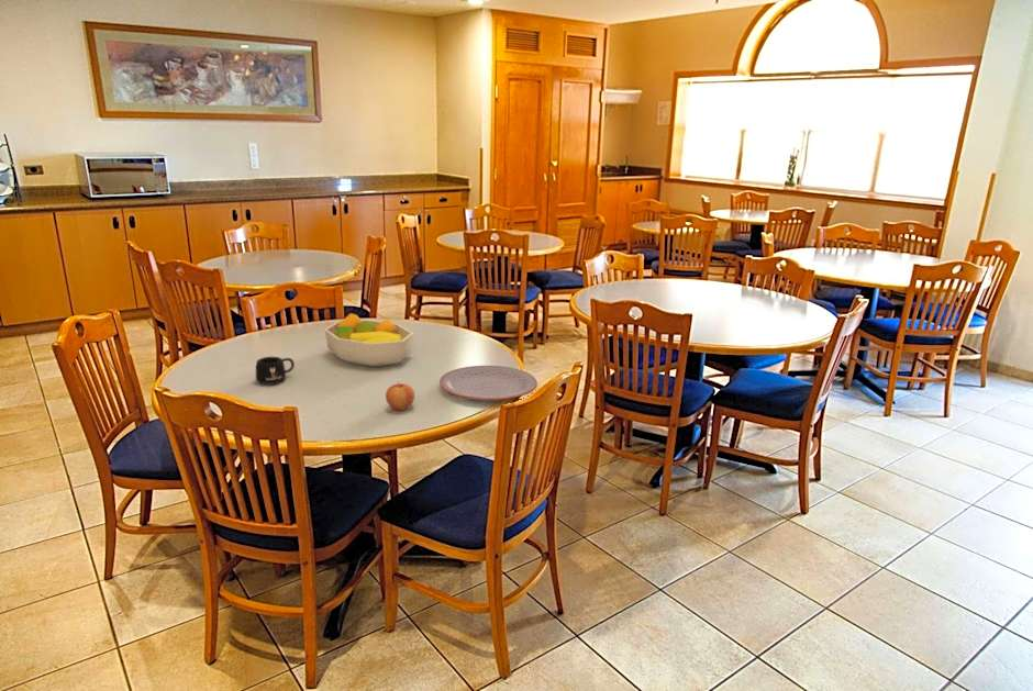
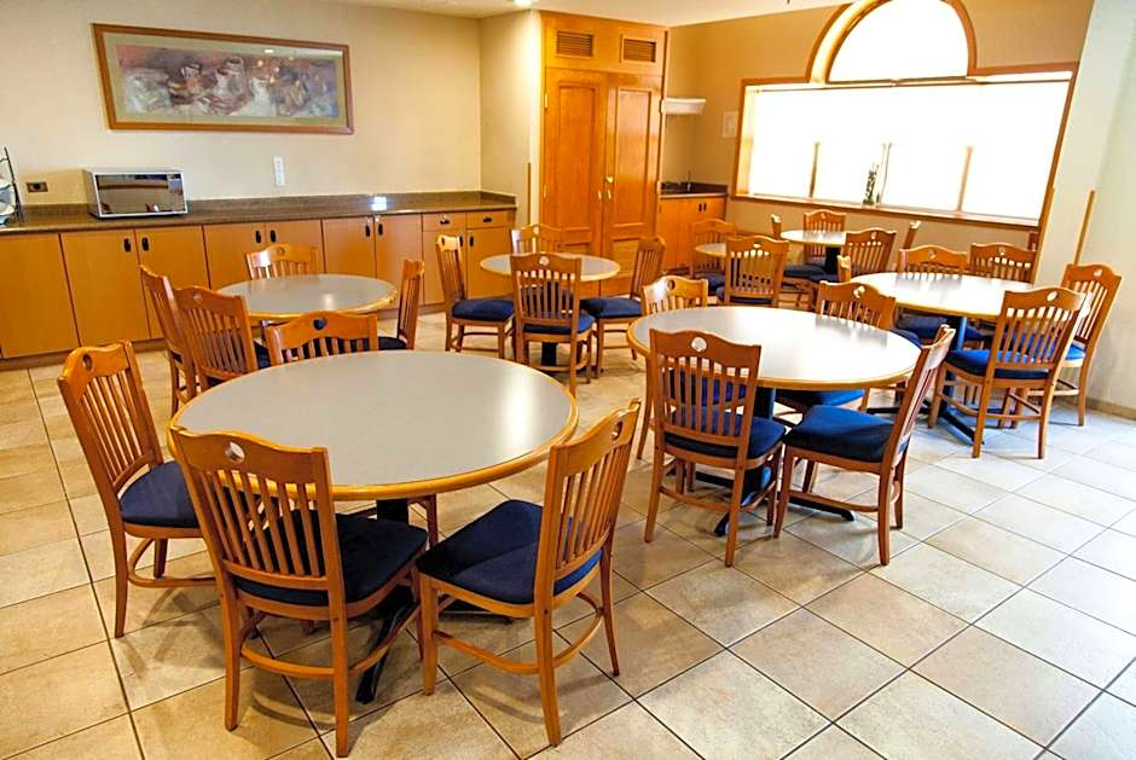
- mug (275, 369)
- plate (488, 384)
- fruit bowl (368, 337)
- apple (400, 394)
